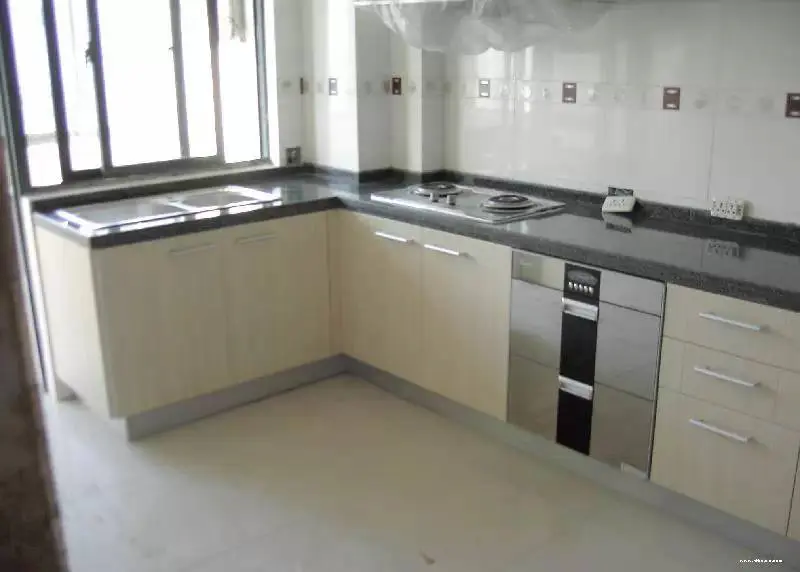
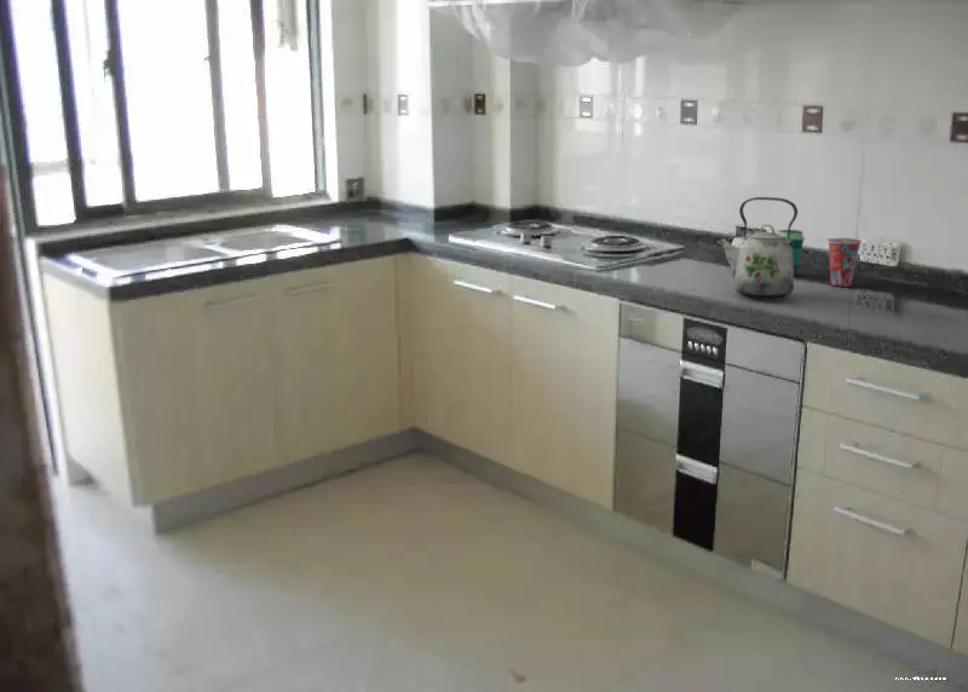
+ cup (791, 250)
+ cup (842, 261)
+ kettle (754, 246)
